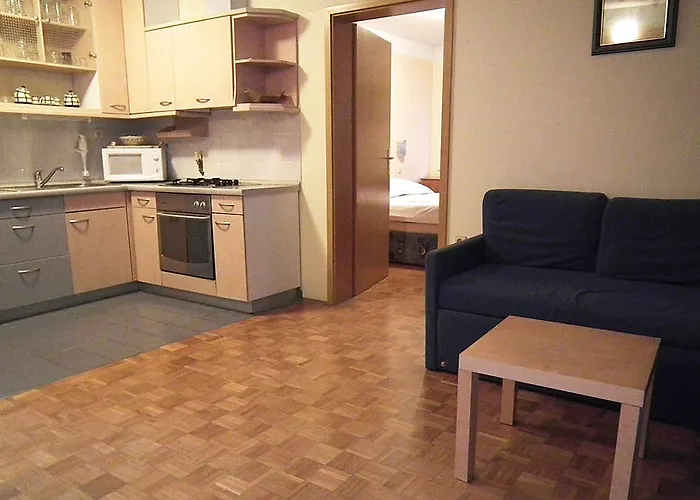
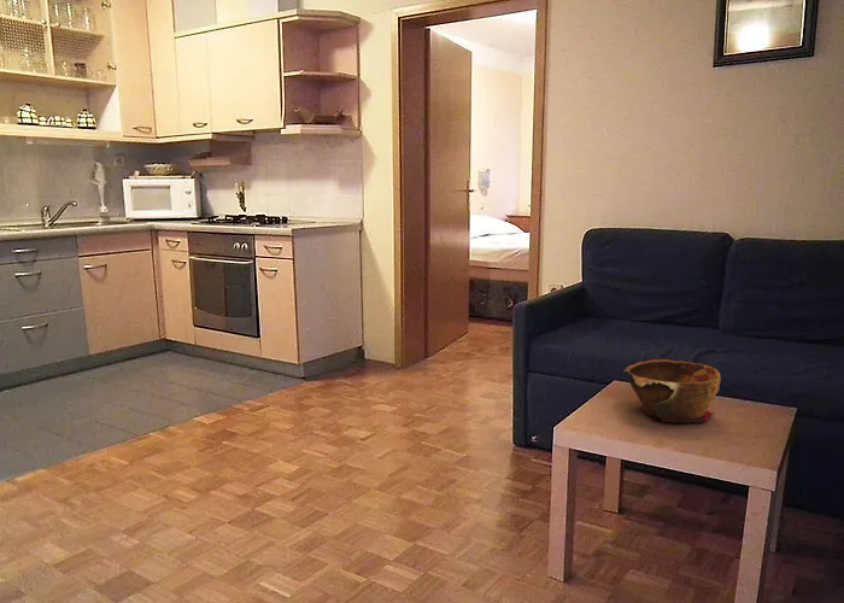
+ bowl (670, 391)
